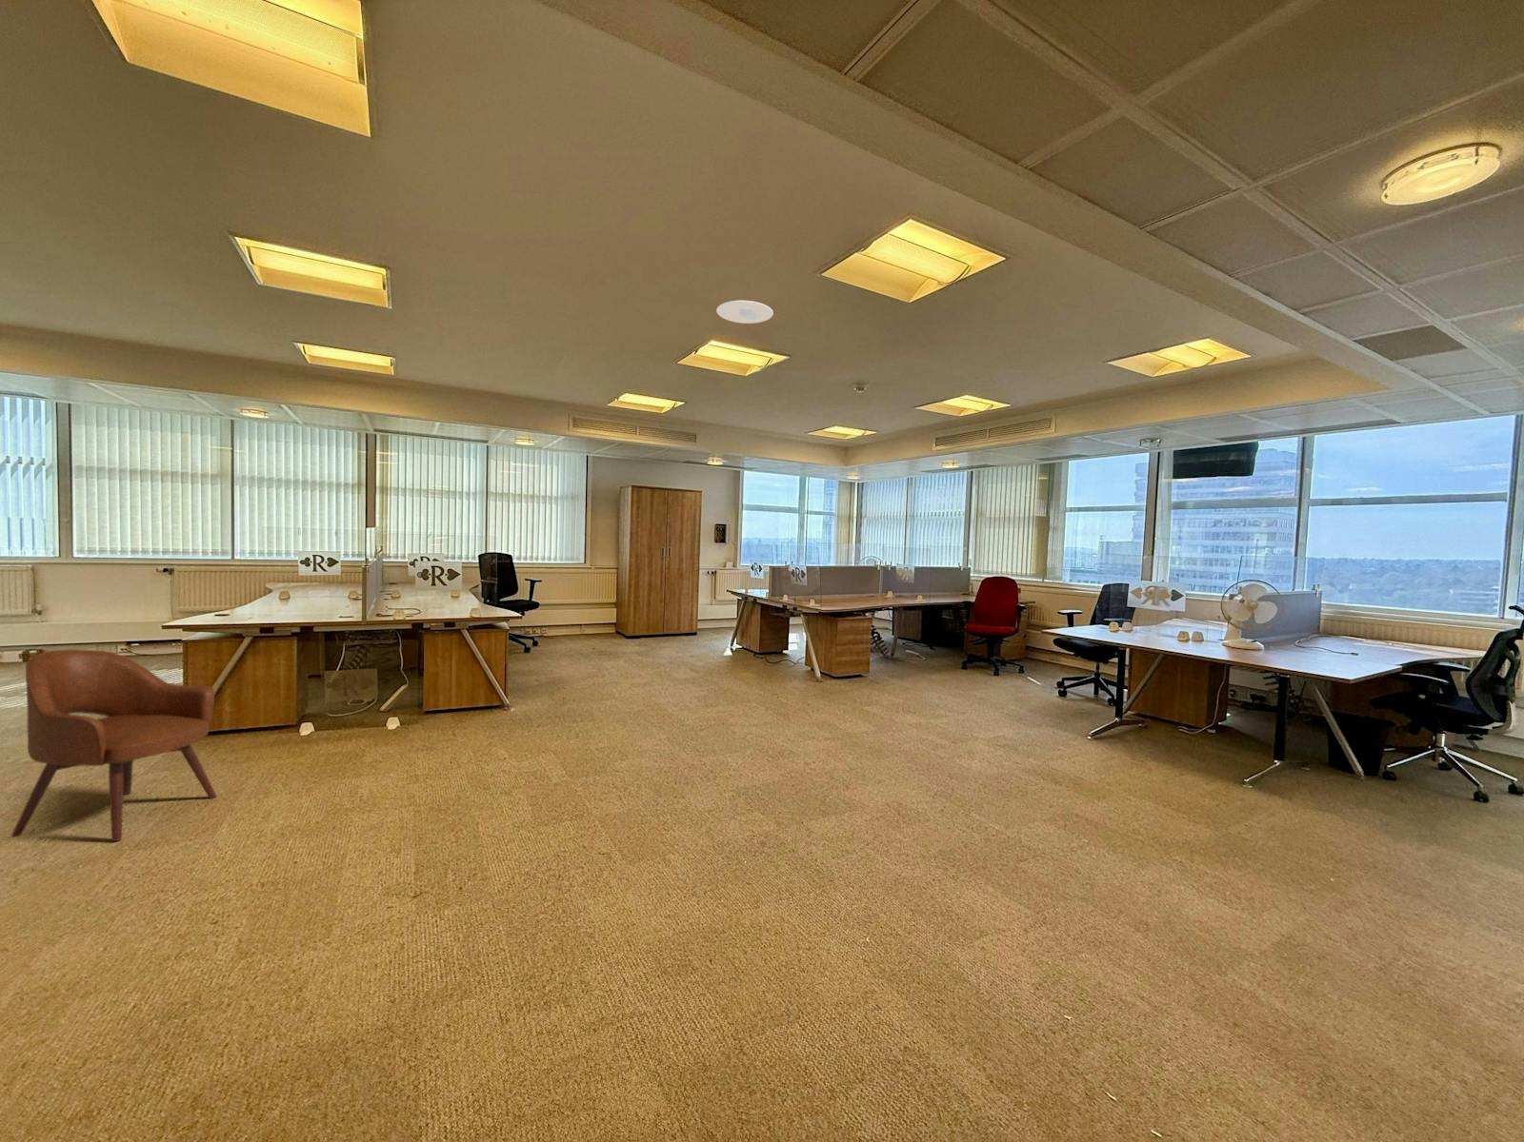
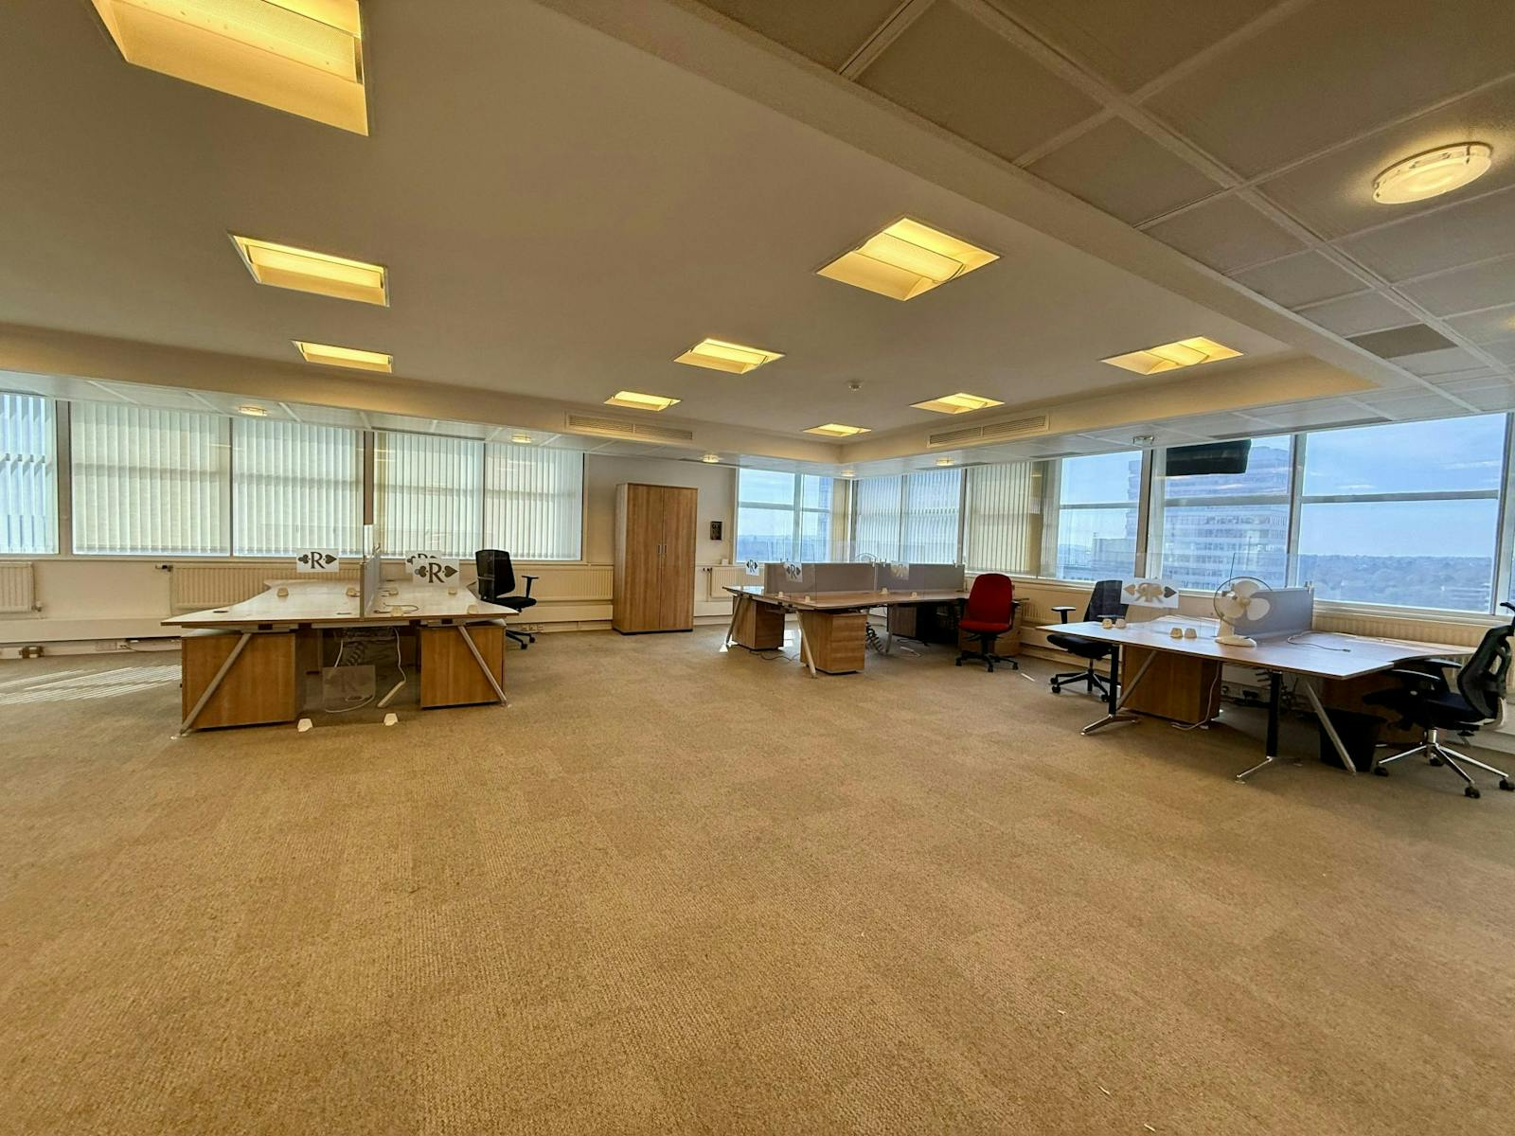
- recessed light (745, 309)
- chair (116, 734)
